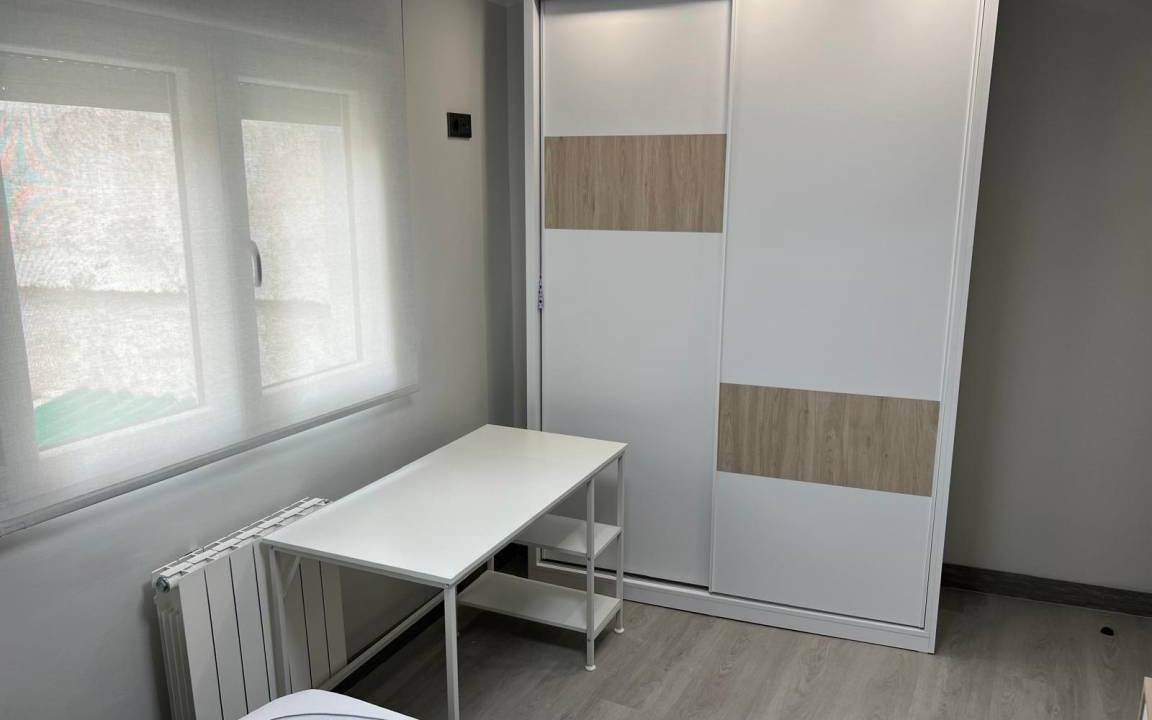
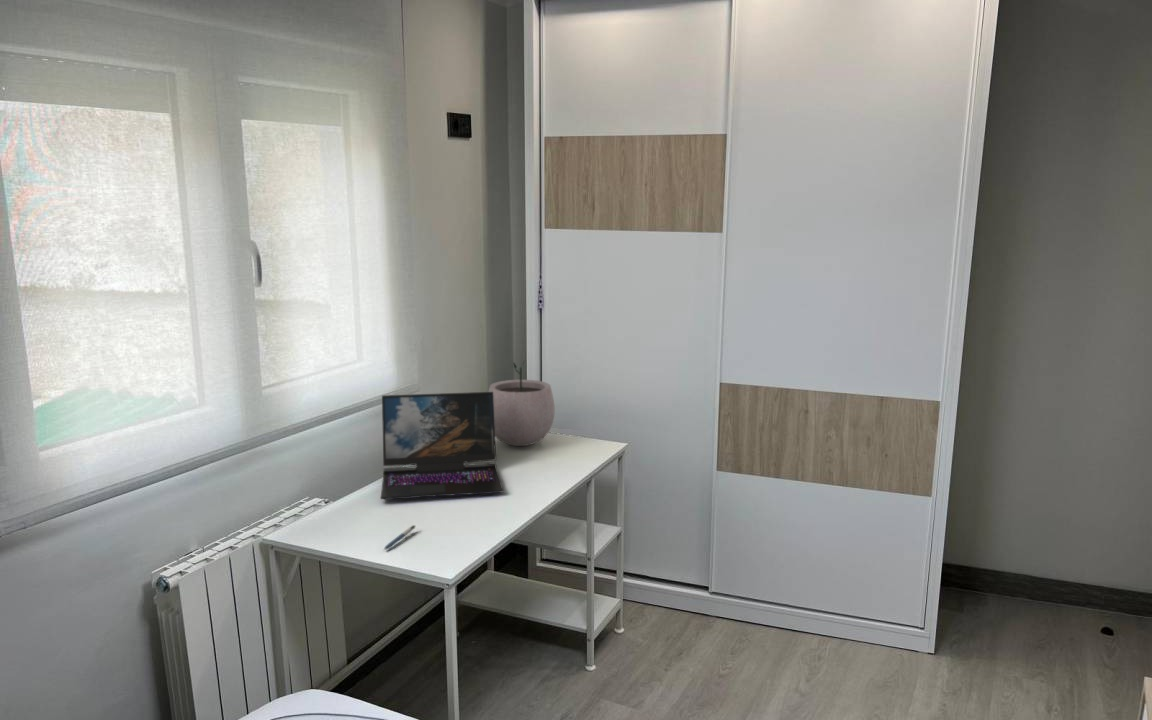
+ pen (399, 537)
+ laptop (440, 443)
+ plant pot (520, 402)
